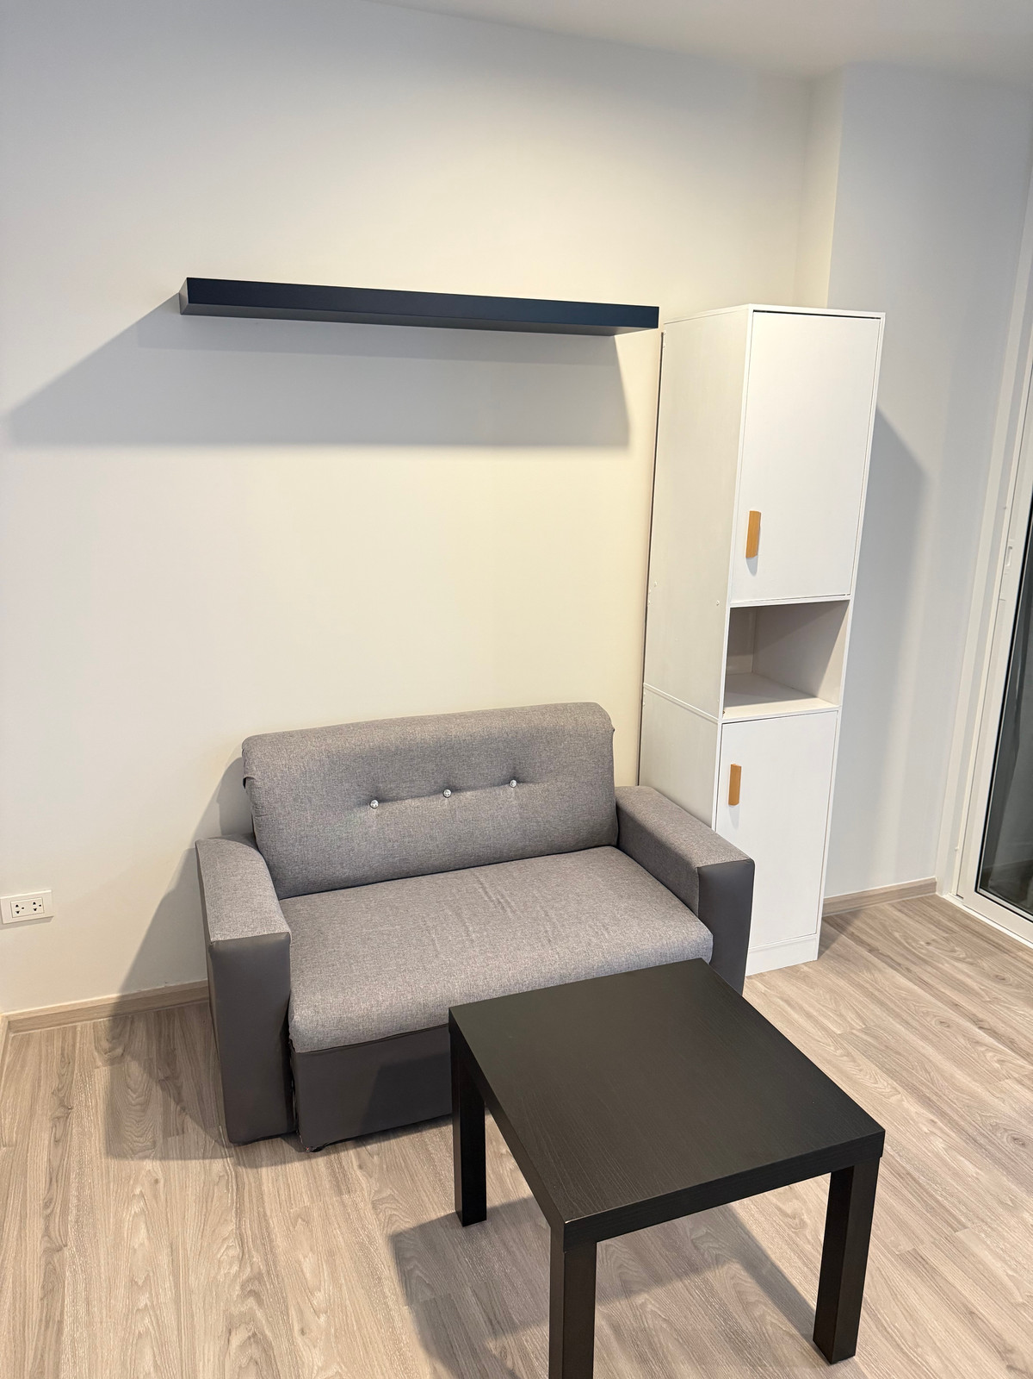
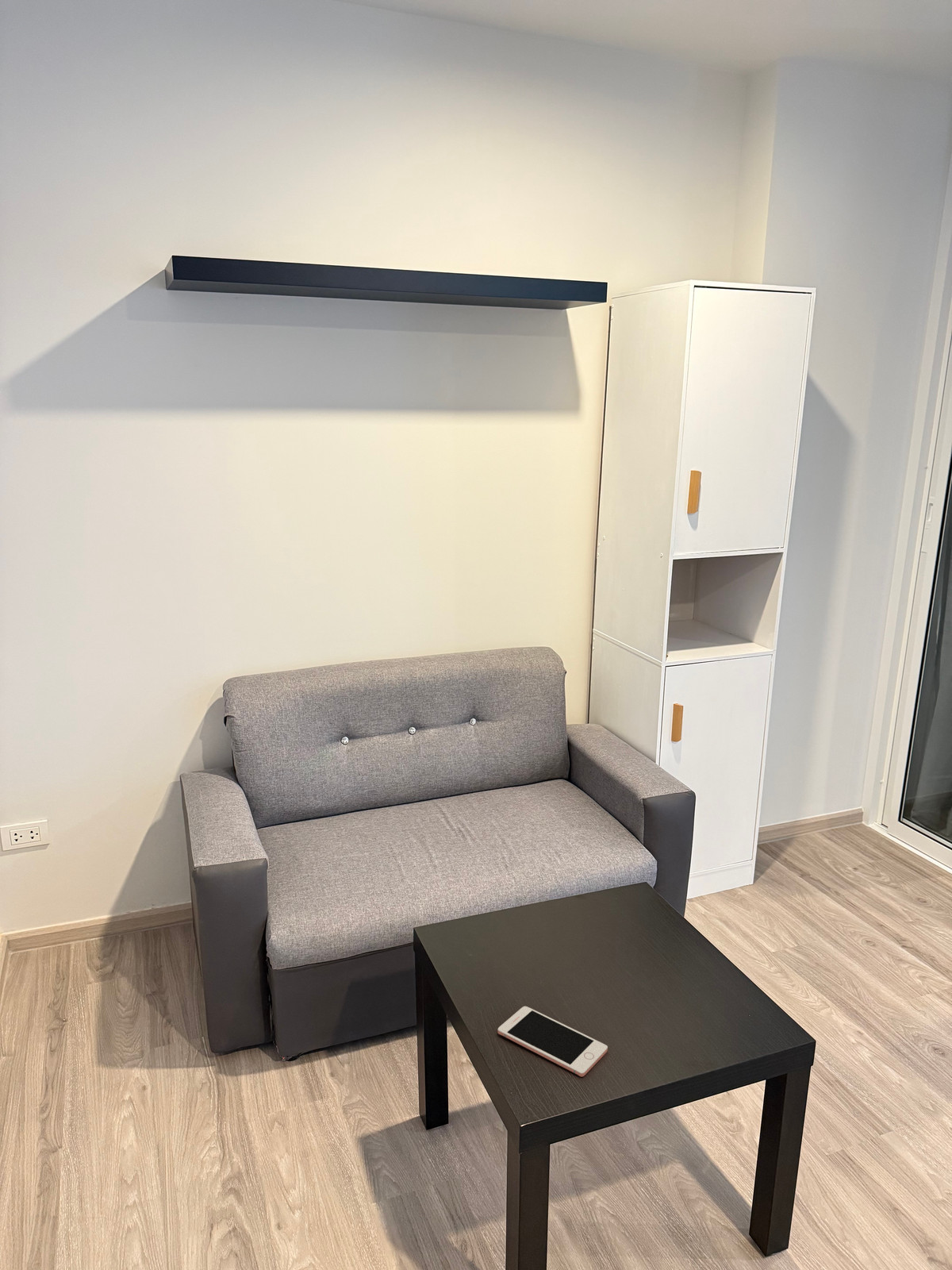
+ cell phone (551, 1039)
